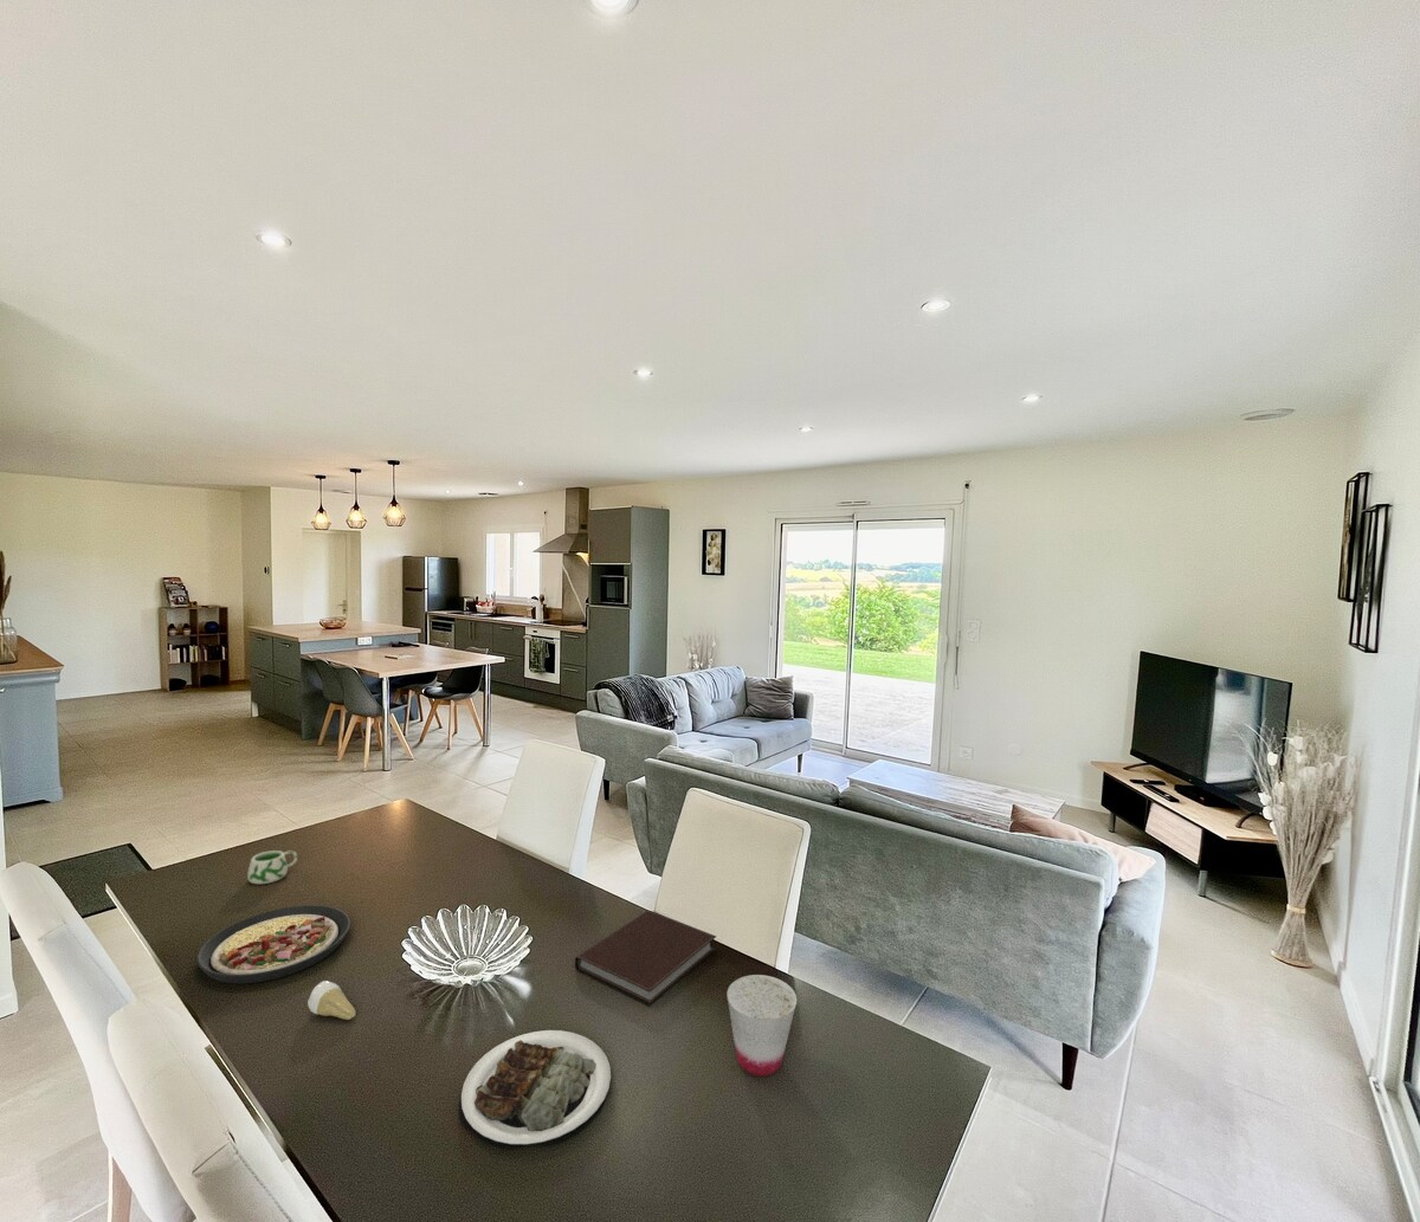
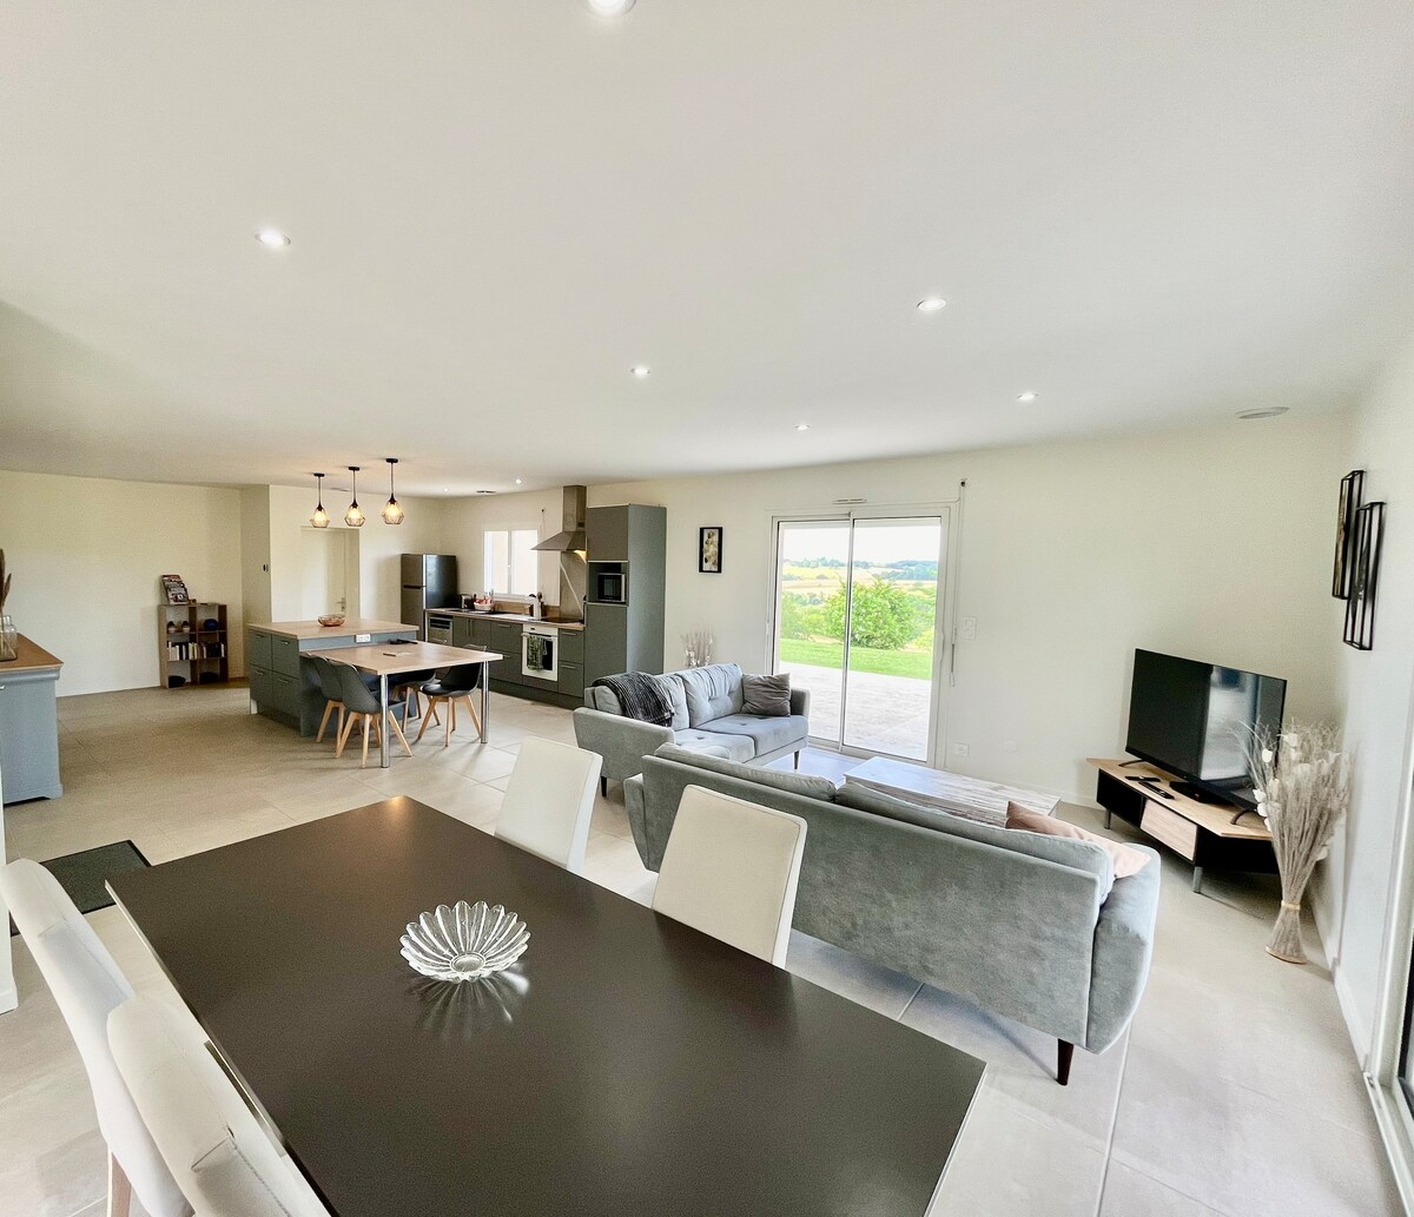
- cup (760, 1028)
- tooth (333, 1000)
- mug (273, 865)
- plate (537, 1080)
- notebook (647, 953)
- plate (277, 939)
